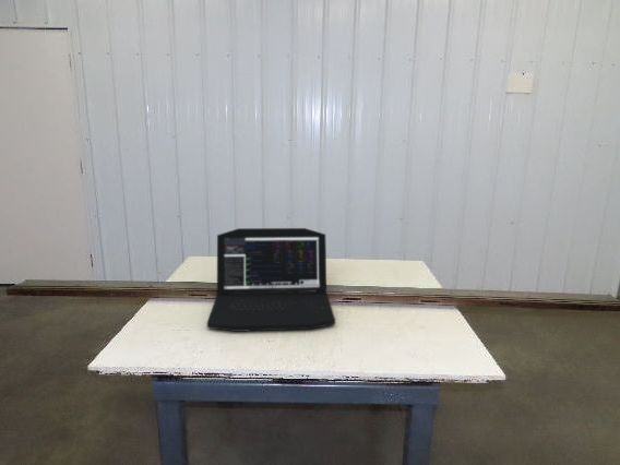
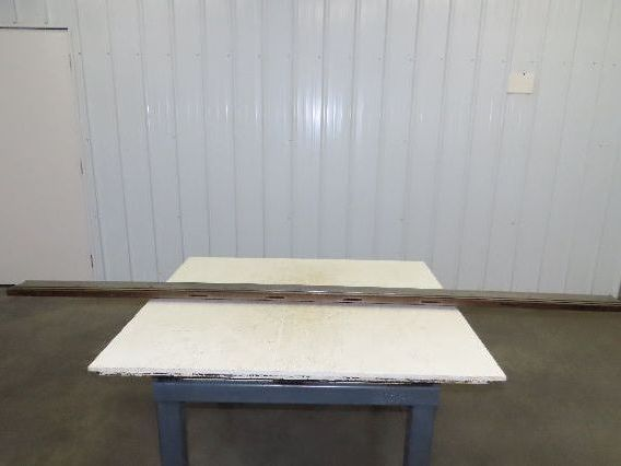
- laptop (272, 275)
